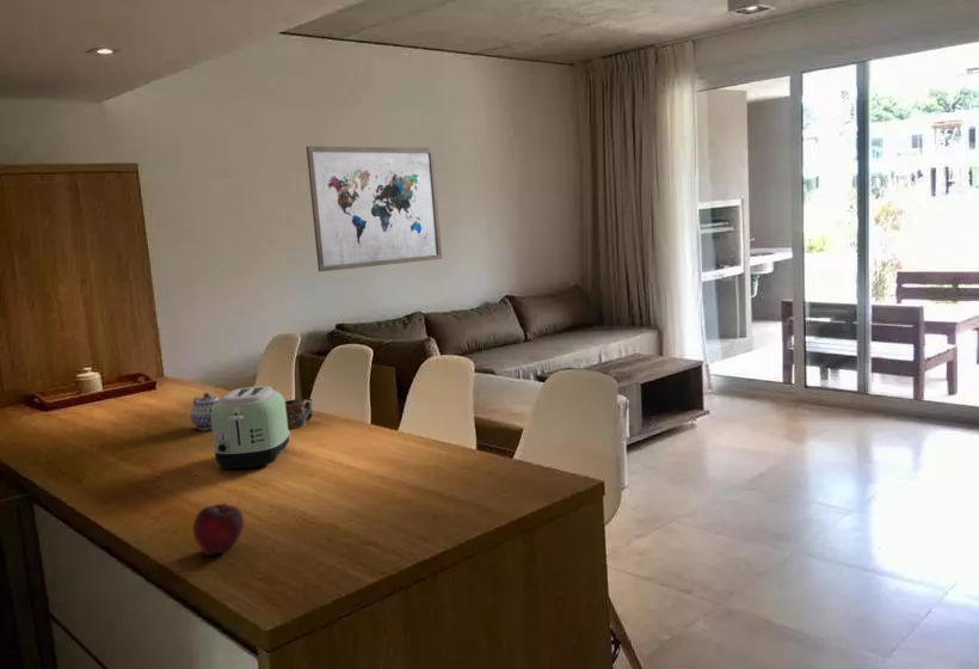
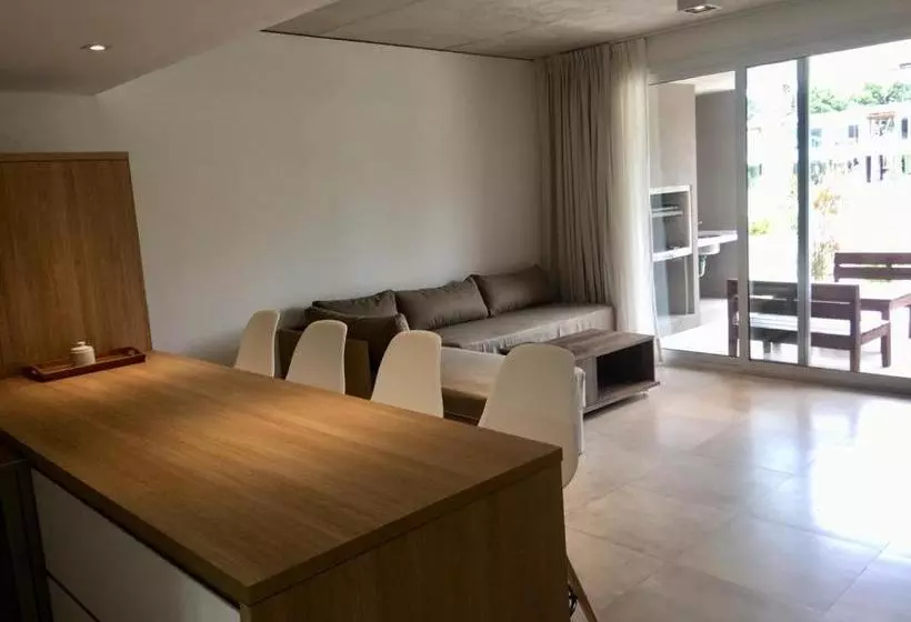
- wall art (378, 207)
- mug (297, 412)
- toaster (250, 425)
- teapot (208, 410)
- fruit (218, 528)
